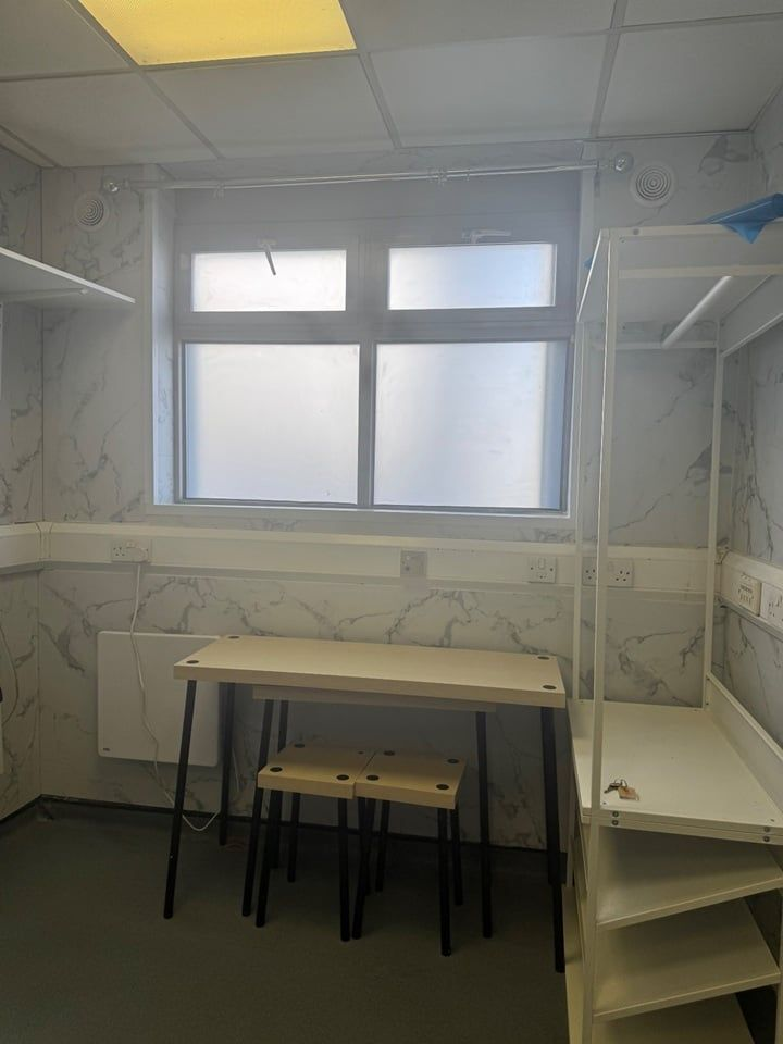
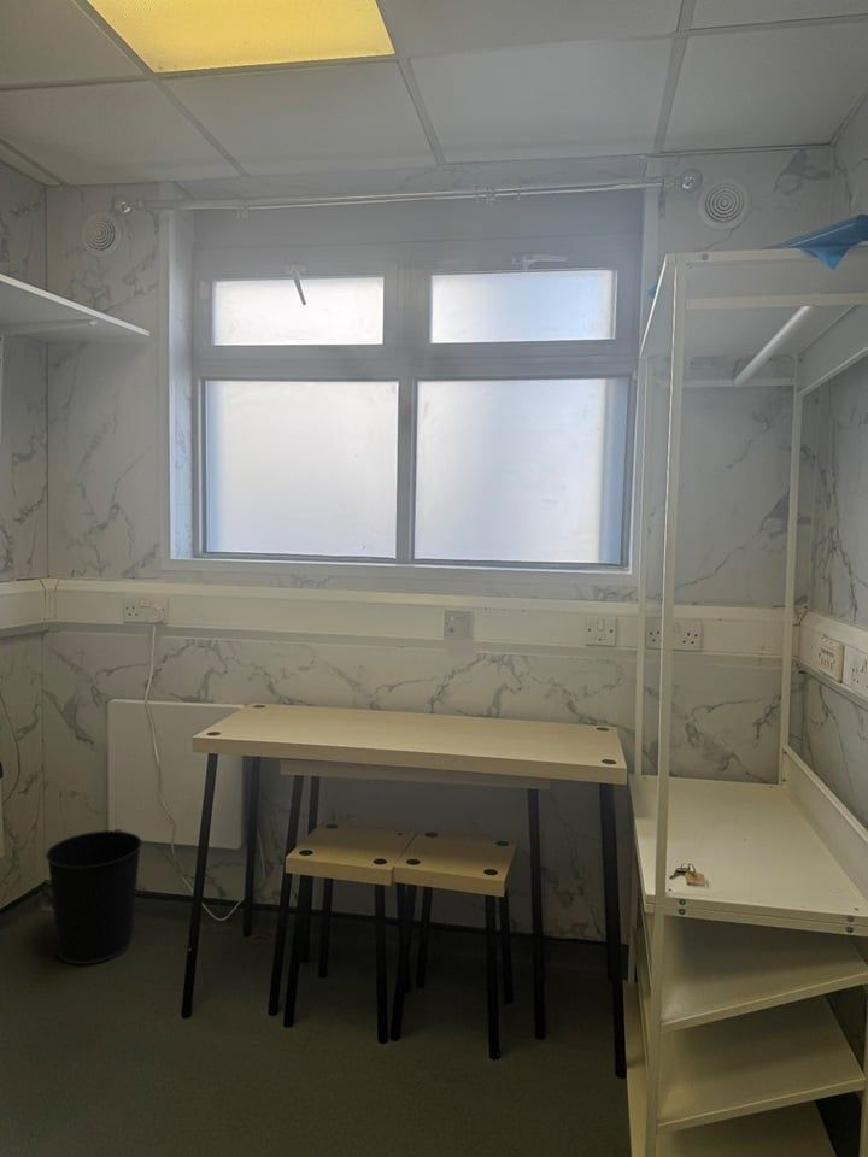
+ wastebasket (95, 897)
